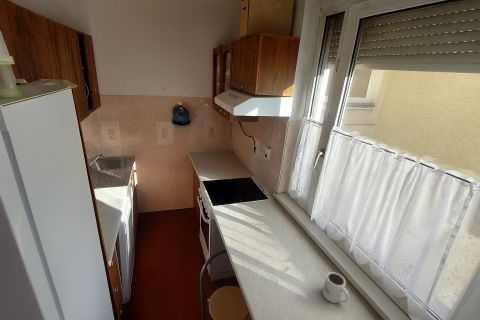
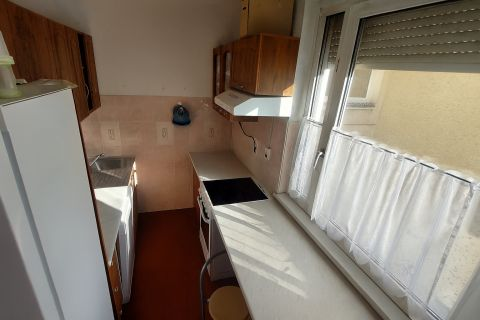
- mug (336, 289)
